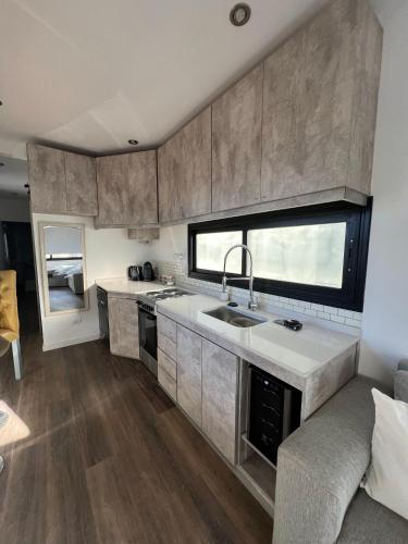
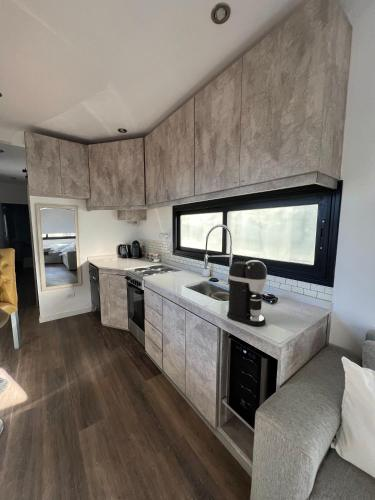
+ coffee maker (246, 289)
